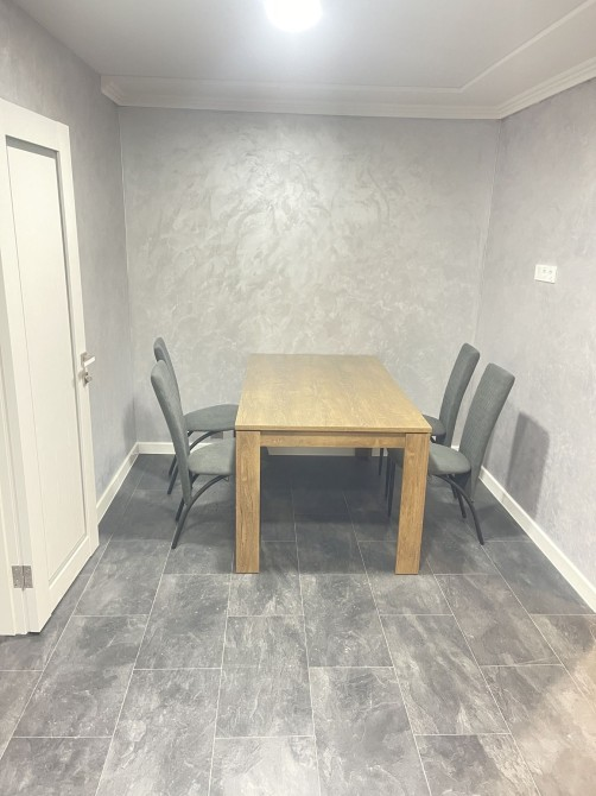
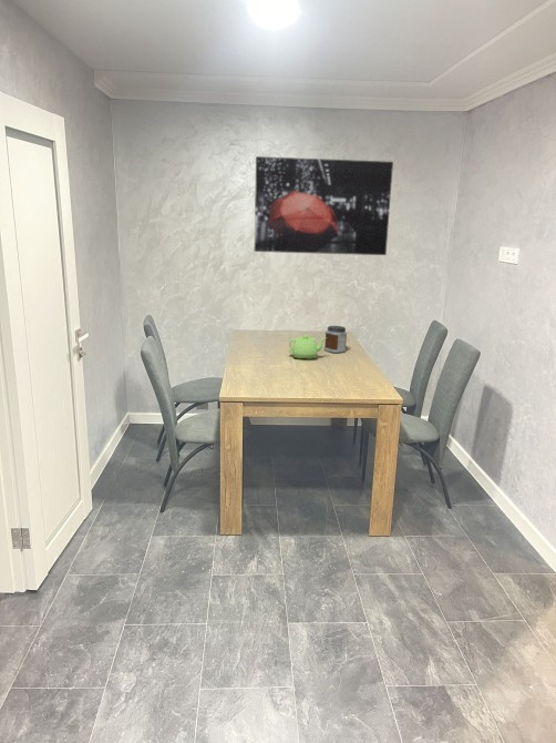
+ teapot (307, 346)
+ jar (336, 338)
+ wall art (322, 207)
